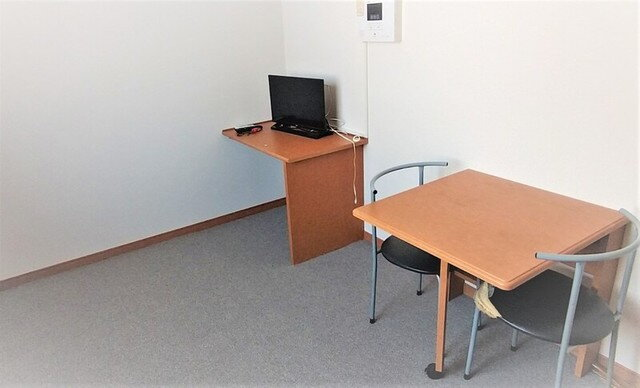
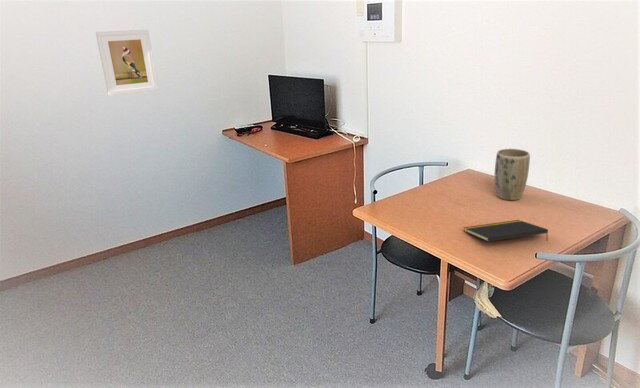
+ notepad (504, 230)
+ plant pot (510, 174)
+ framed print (128, 62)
